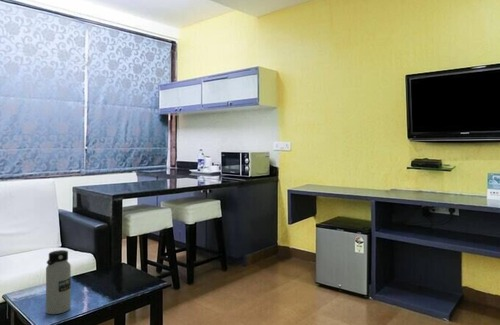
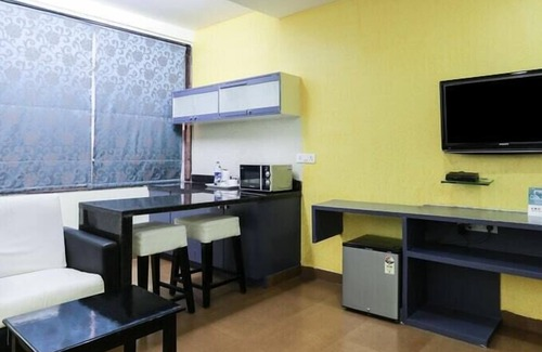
- water bottle (58, 280)
